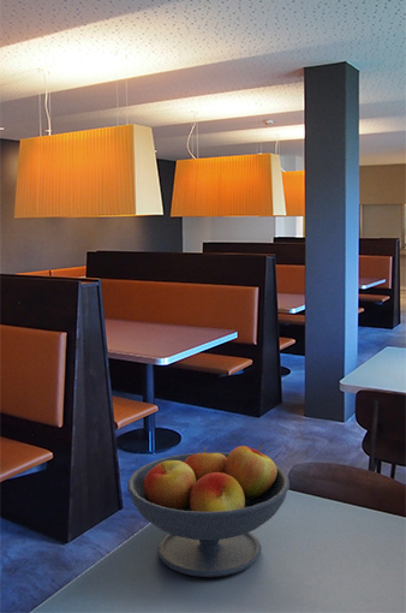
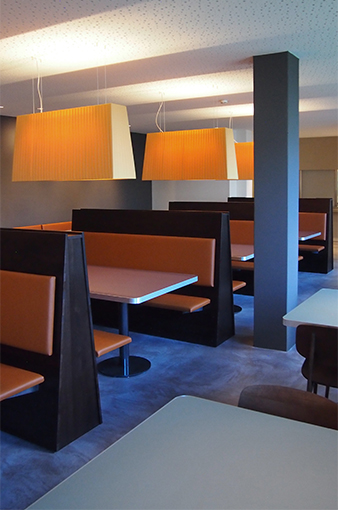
- fruit bowl (208, 501)
